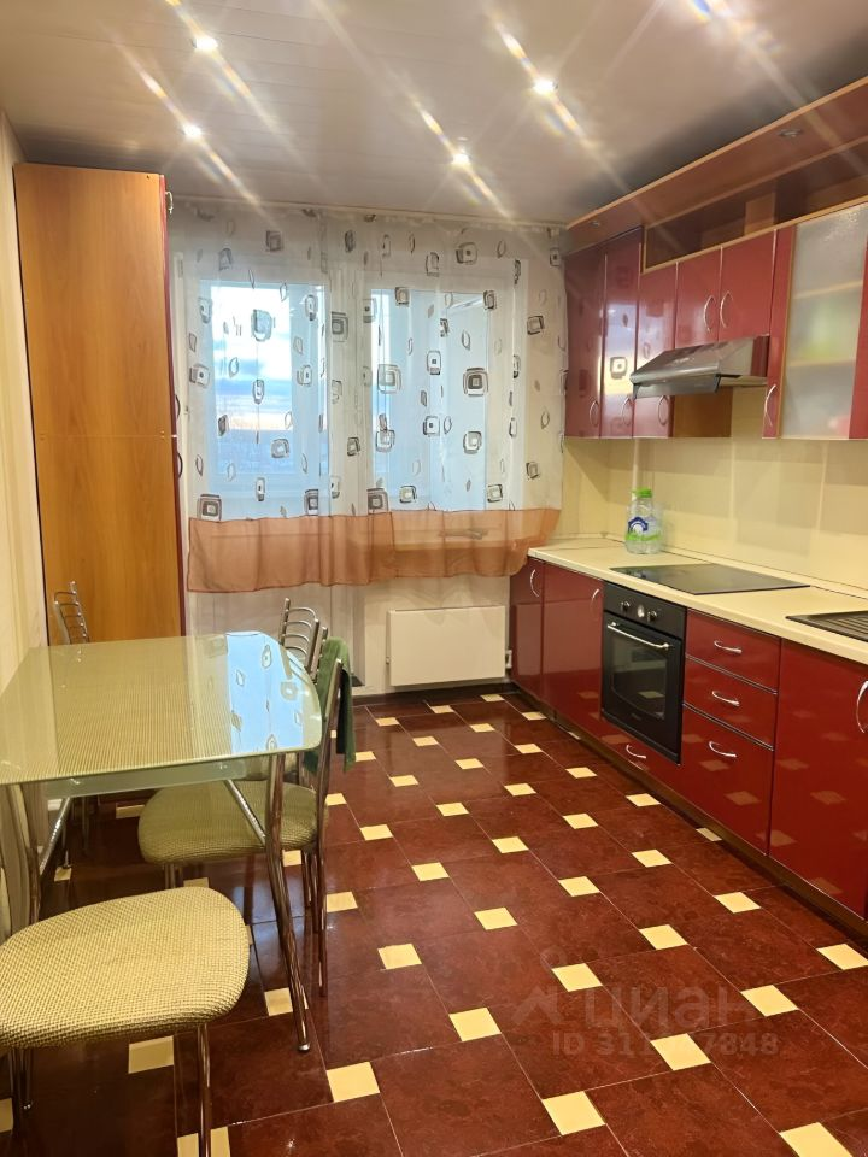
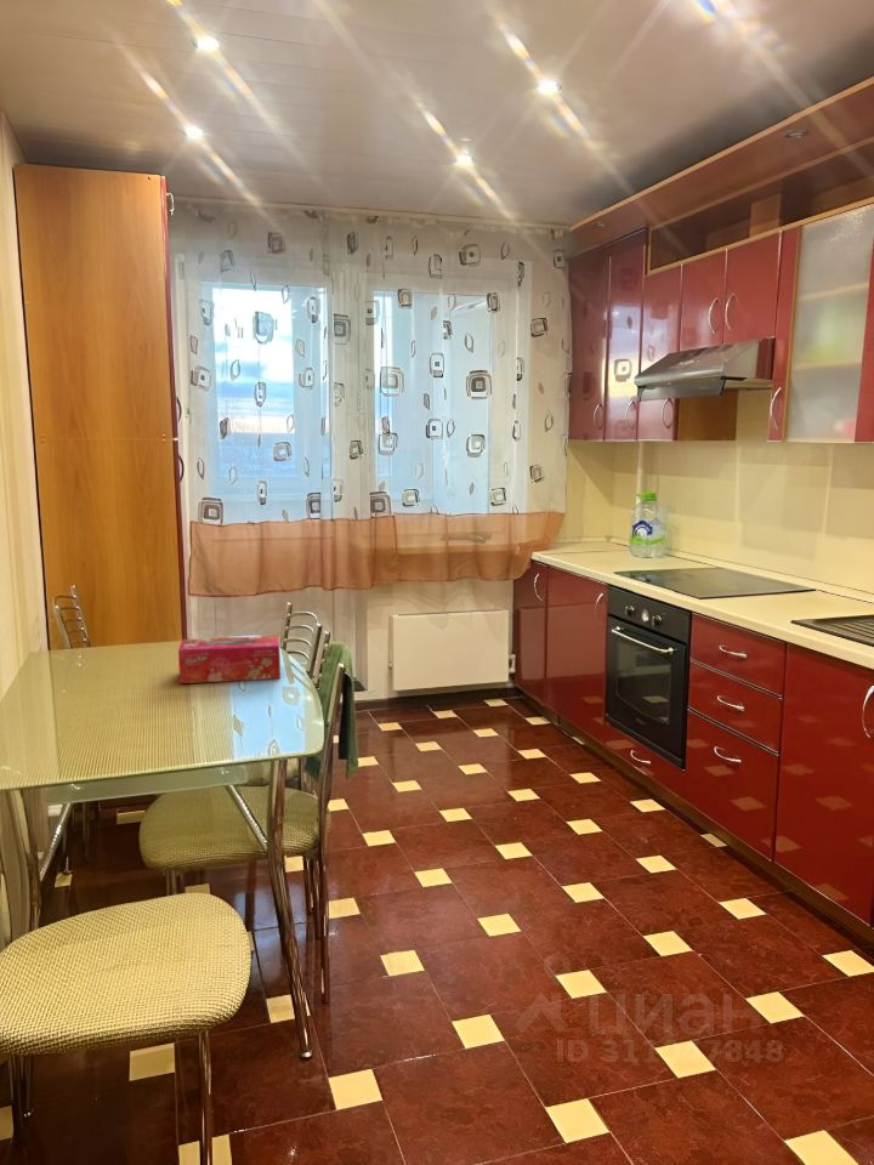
+ tissue box (231, 658)
